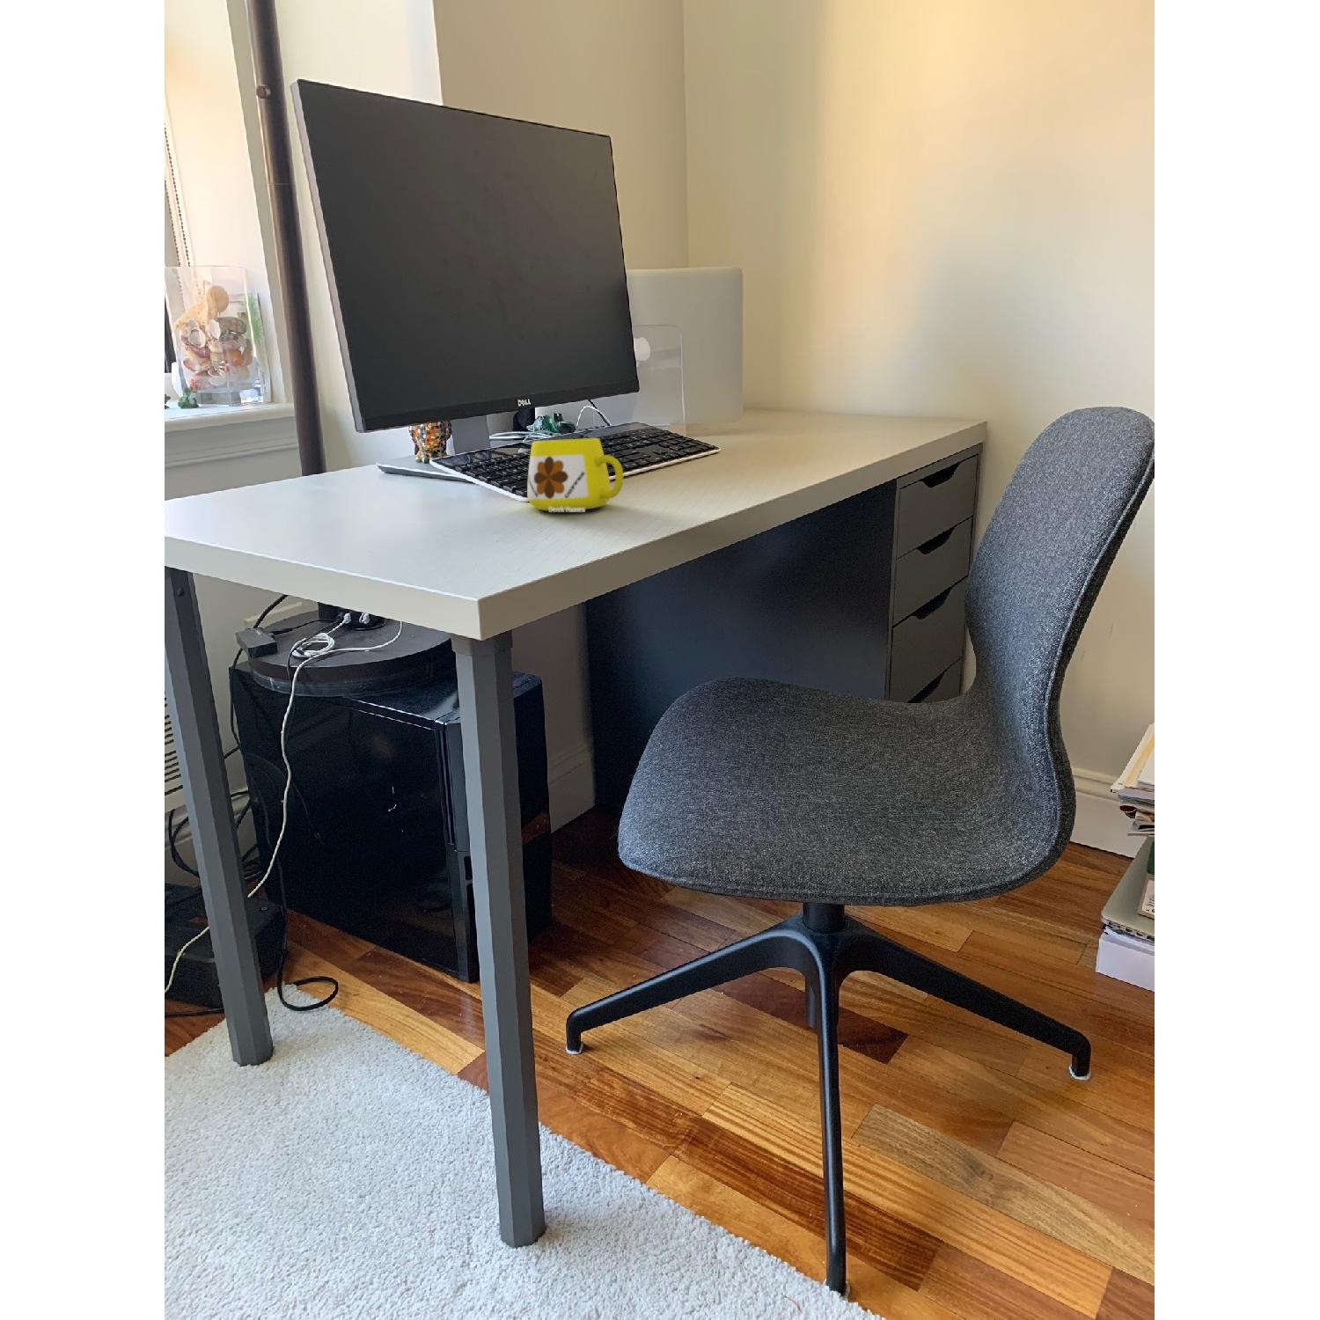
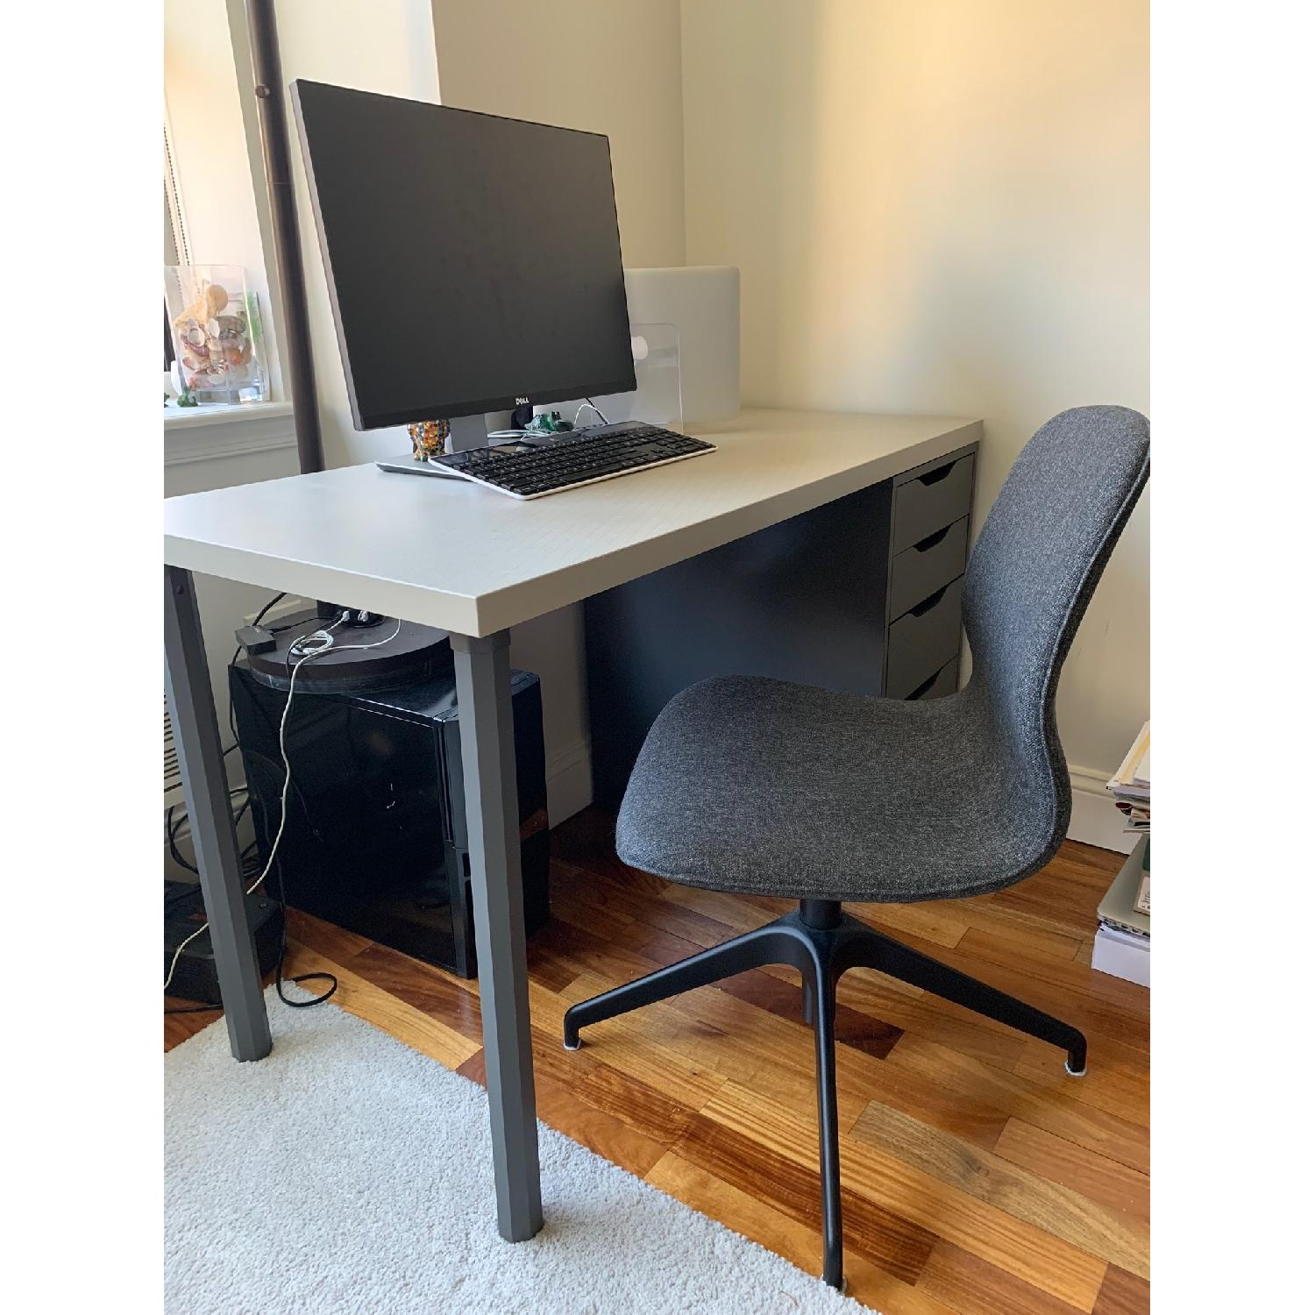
- mug (578, 474)
